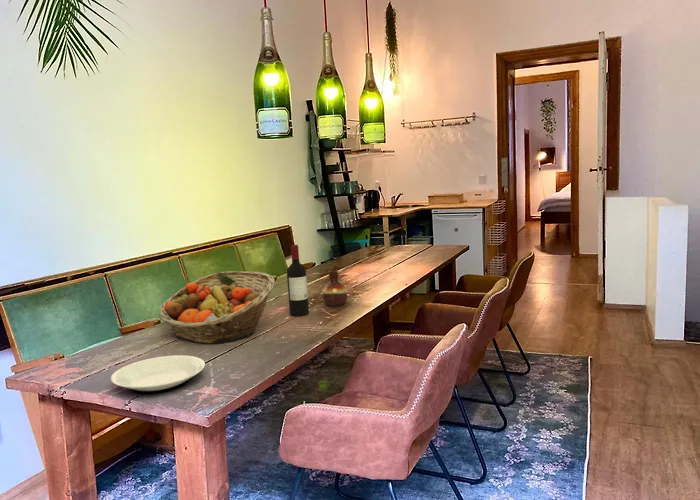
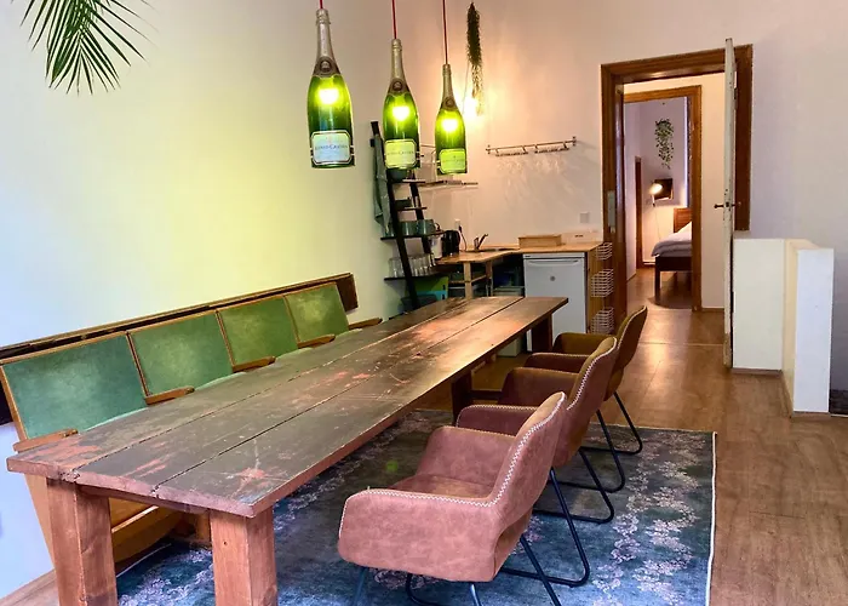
- vase (334, 287)
- fruit basket (218, 305)
- plate (159, 376)
- wine bottle (297, 280)
